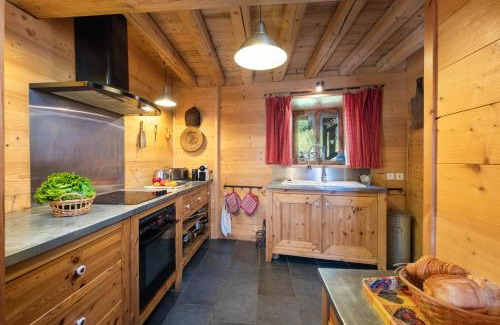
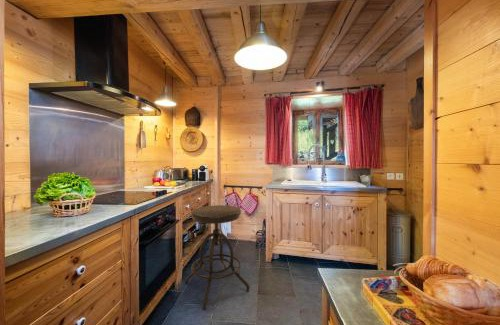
+ stool (213, 248)
